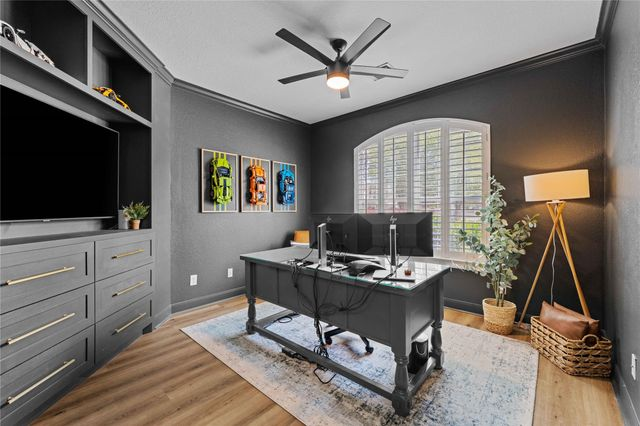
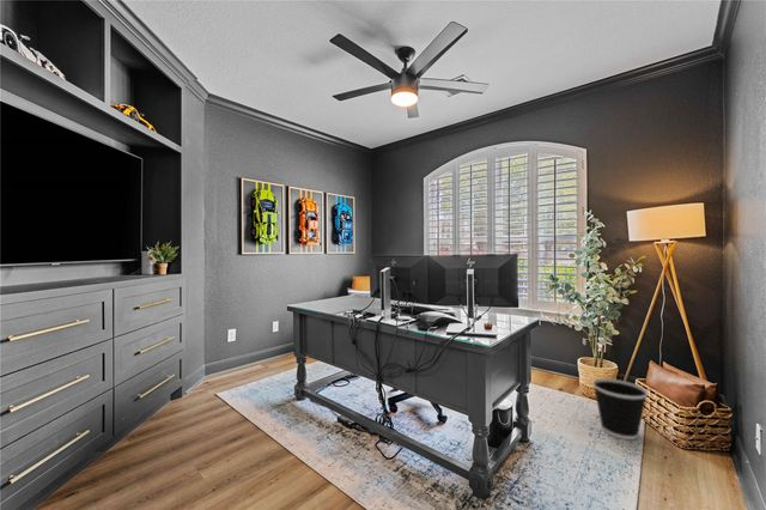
+ wastebasket (619, 408)
